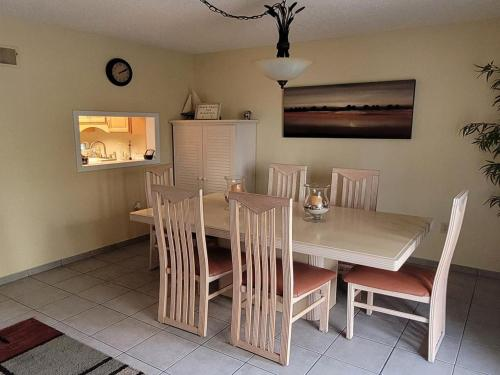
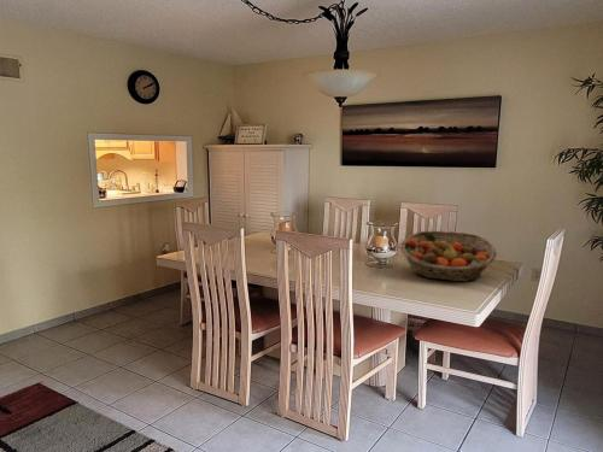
+ fruit basket (446, 254)
